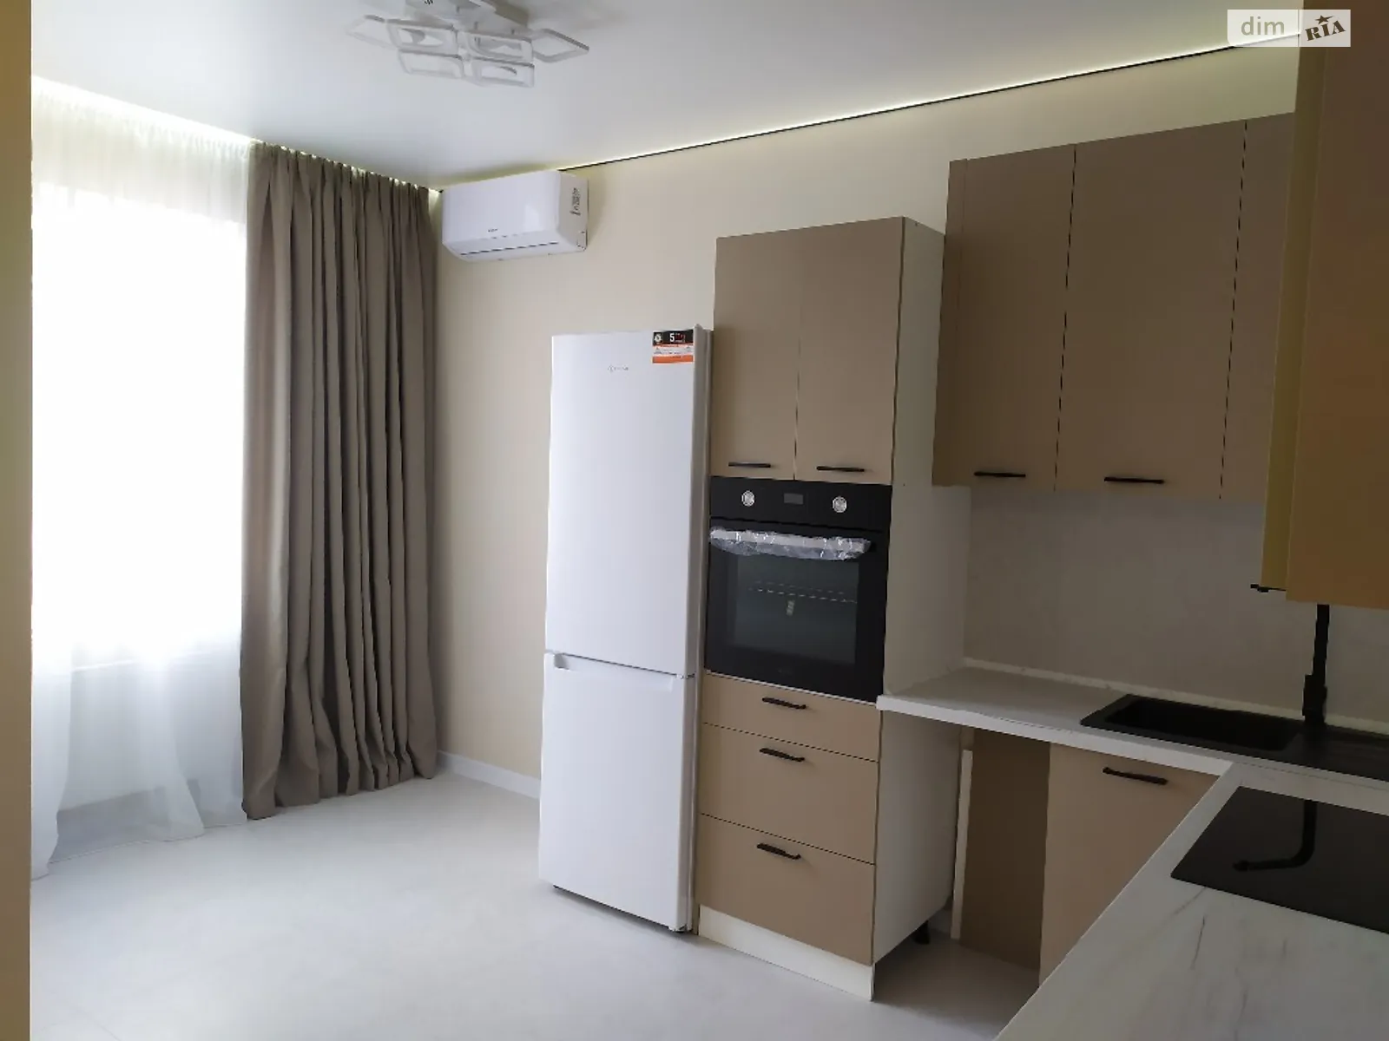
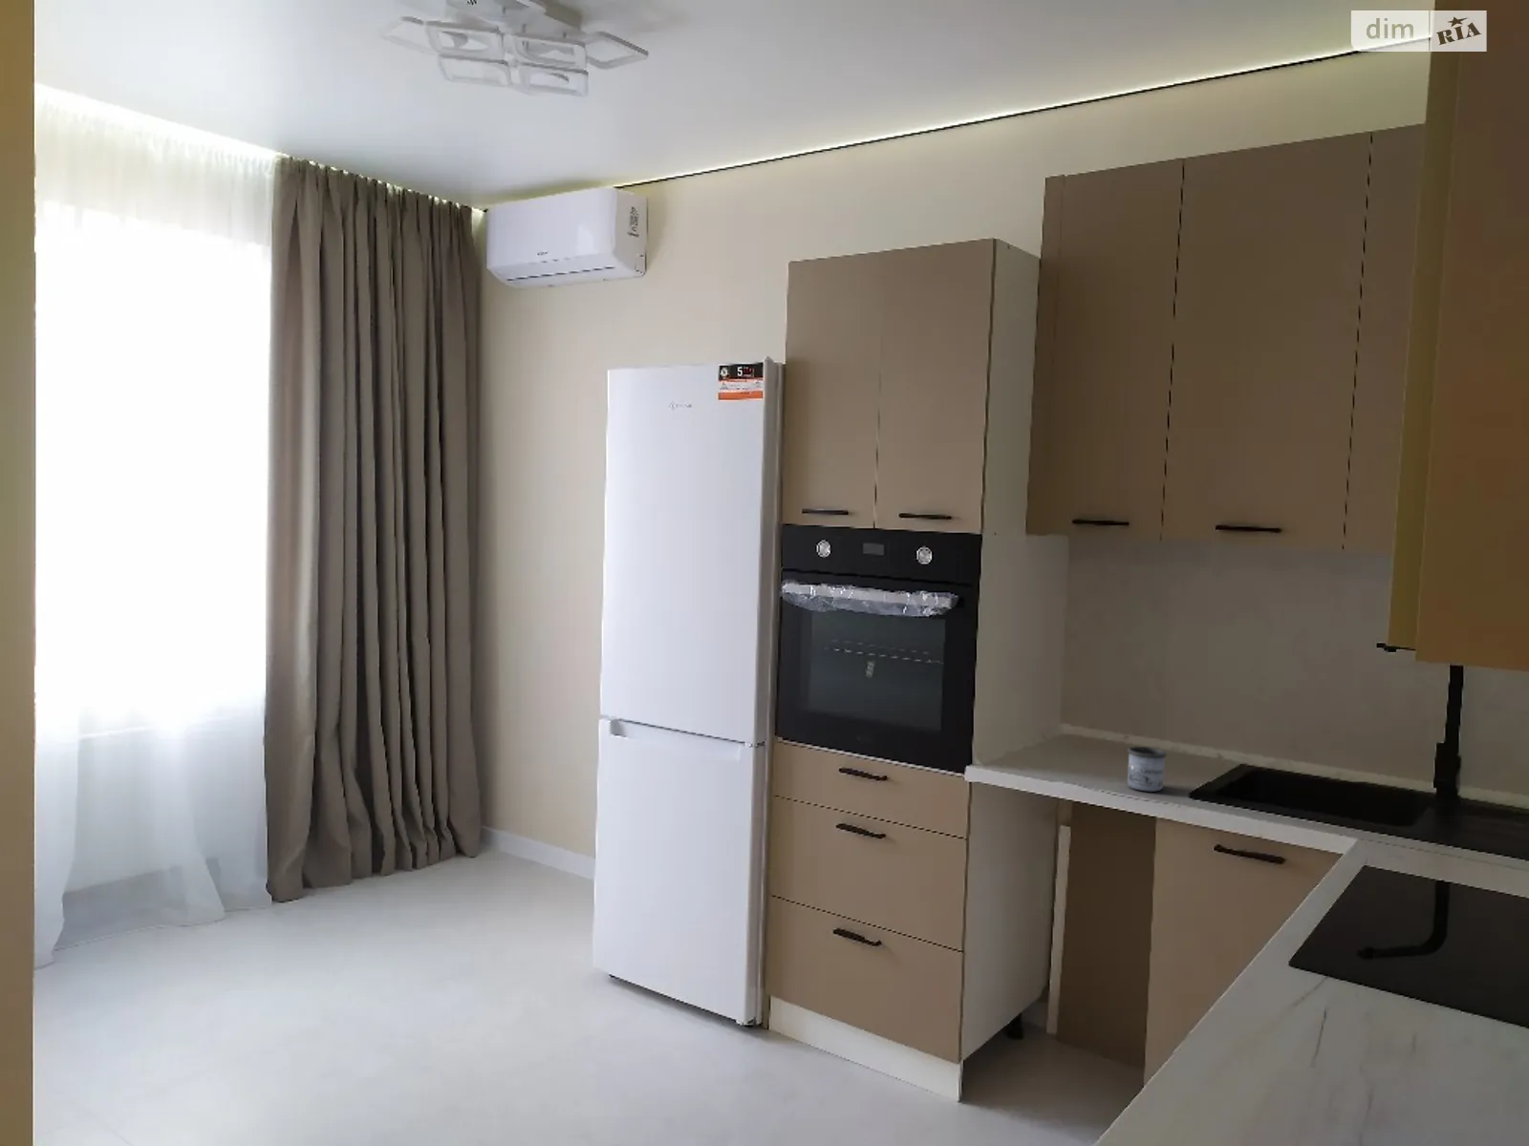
+ mug (1143, 767)
